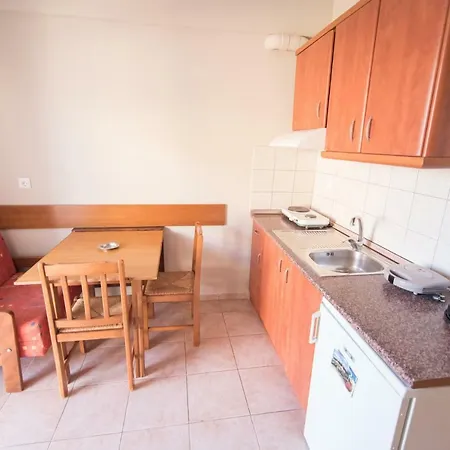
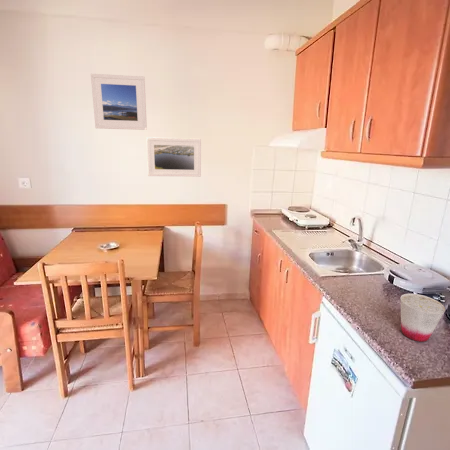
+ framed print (174, 157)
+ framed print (119, 102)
+ cup (418, 319)
